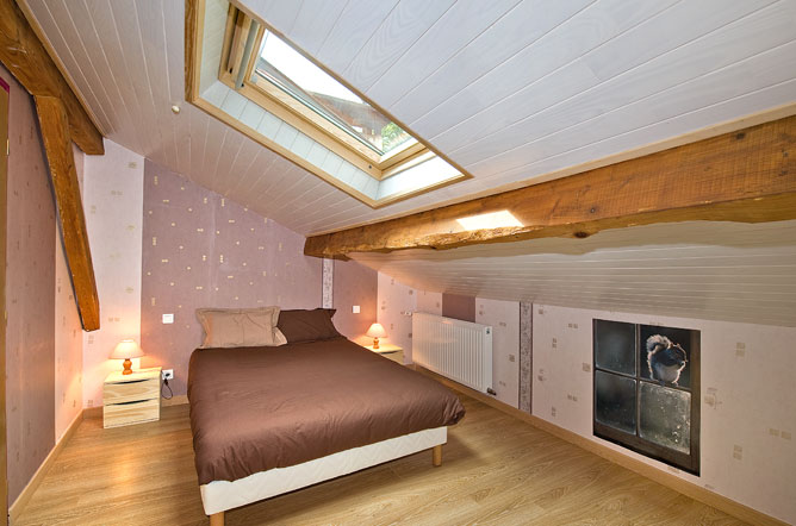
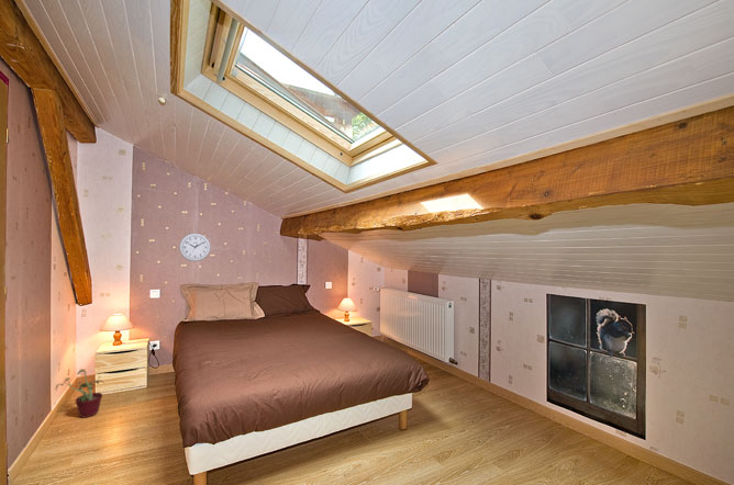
+ potted plant (78, 391)
+ wall clock (194, 247)
